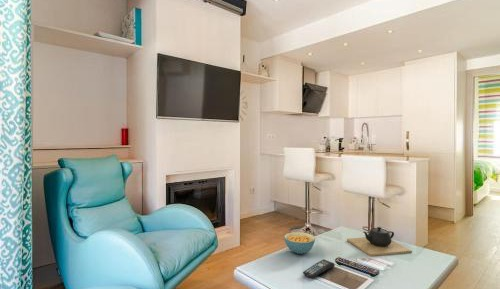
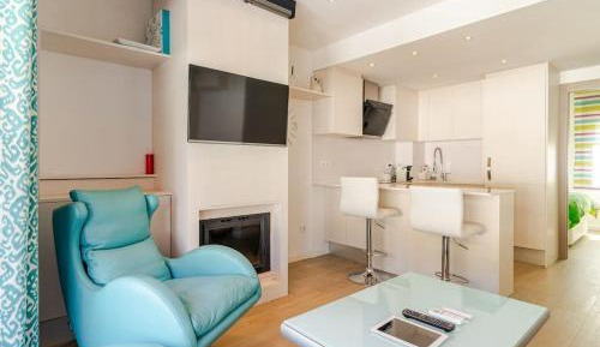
- teapot (377, 236)
- remote control (319, 268)
- cereal bowl (299, 244)
